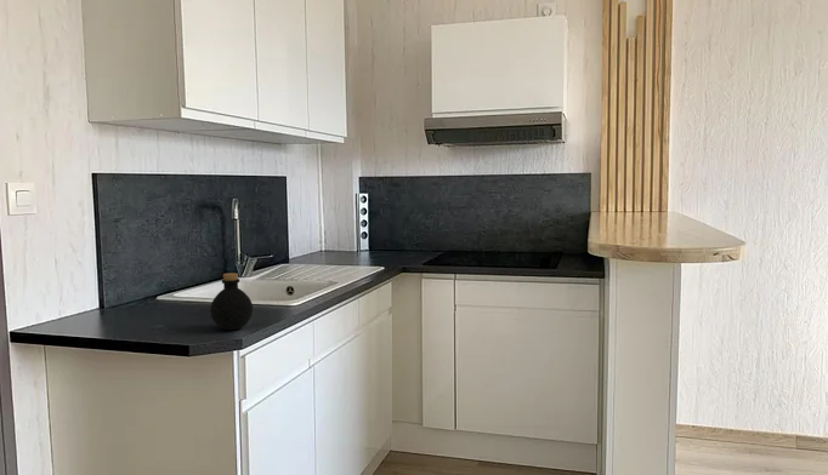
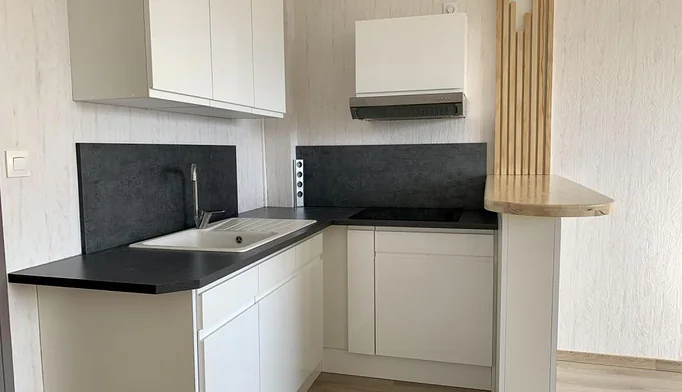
- bottle (231, 301)
